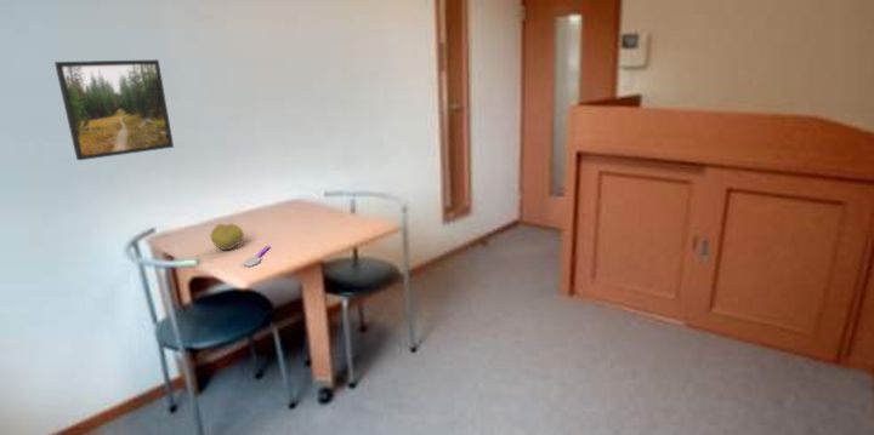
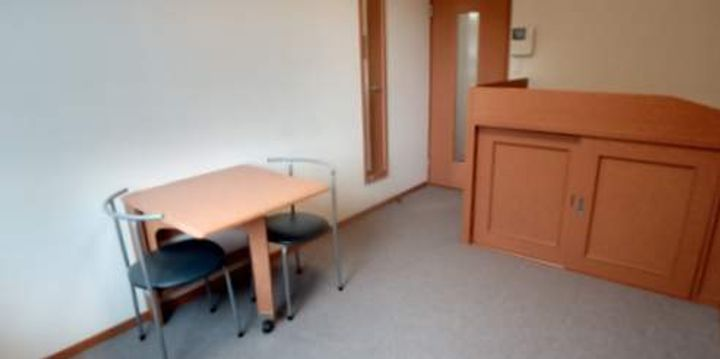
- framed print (119, 108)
- spoon (259, 254)
- fruit (226, 236)
